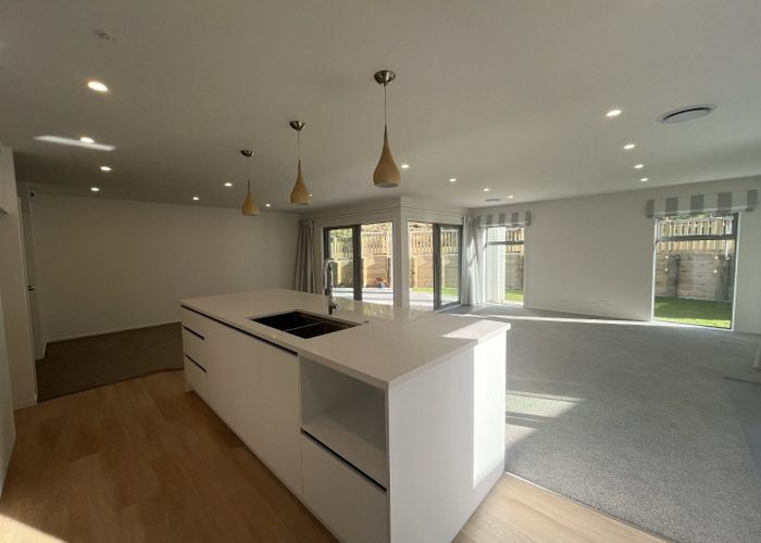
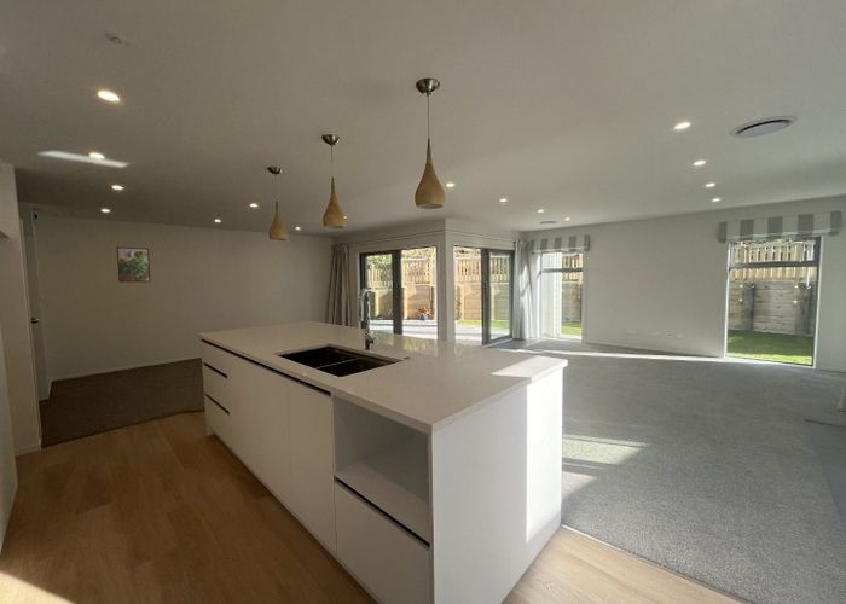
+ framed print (133, 265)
